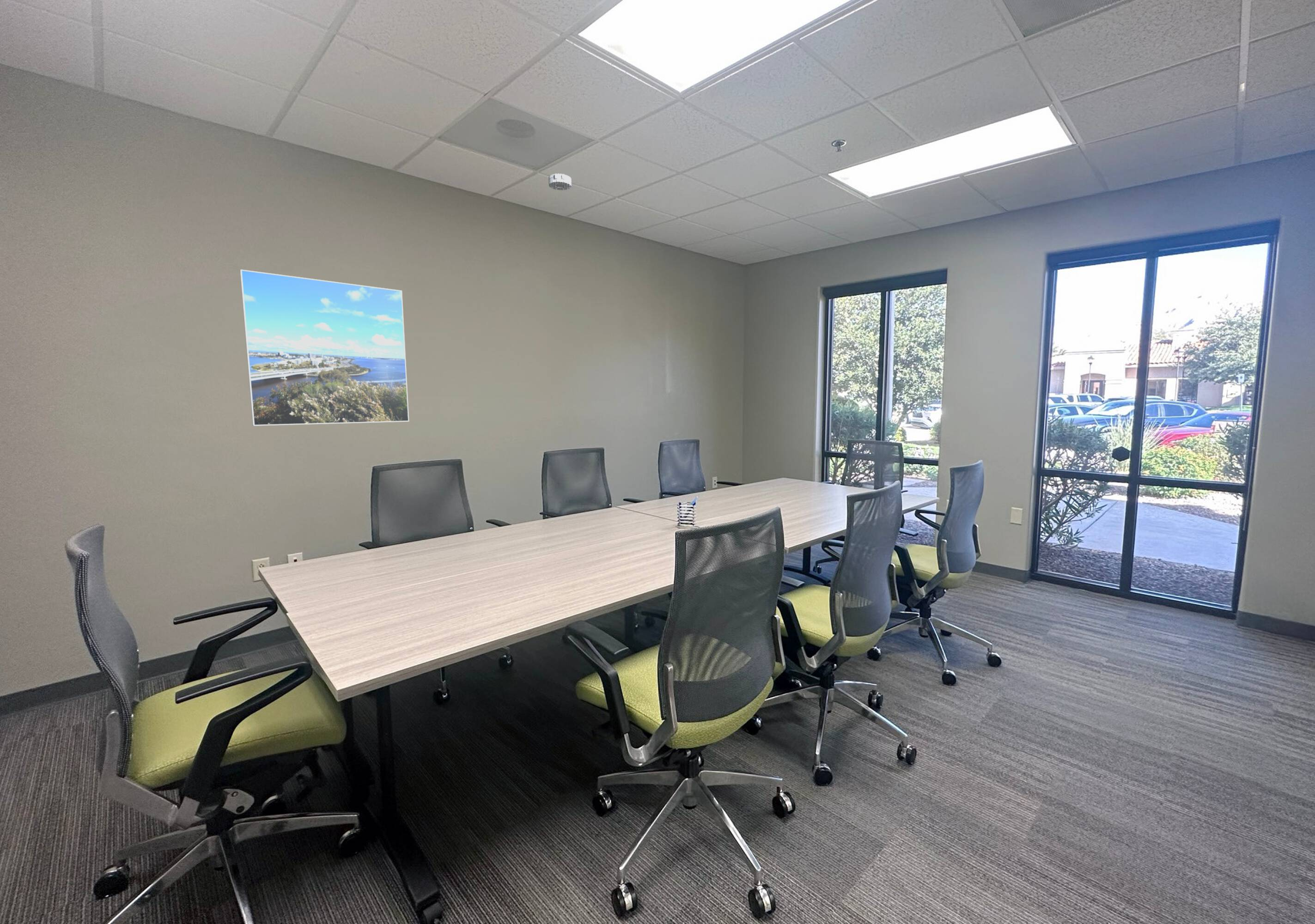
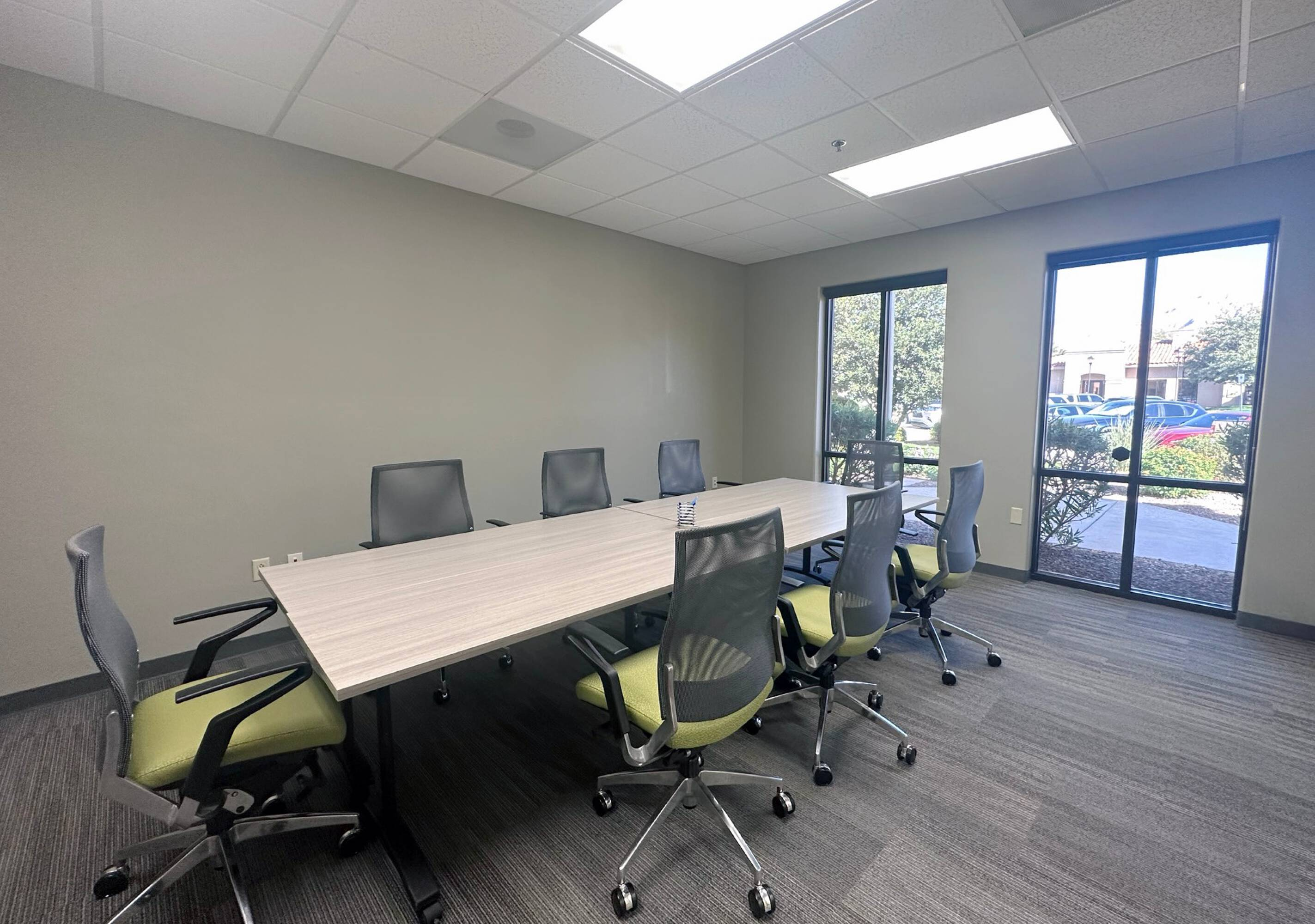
- smoke detector (560, 181)
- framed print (332, 353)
